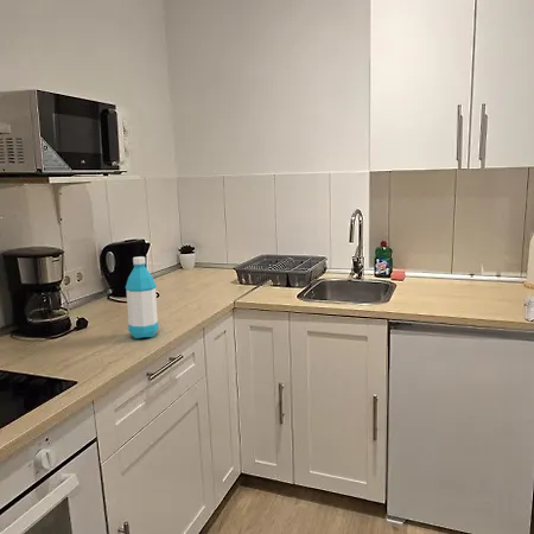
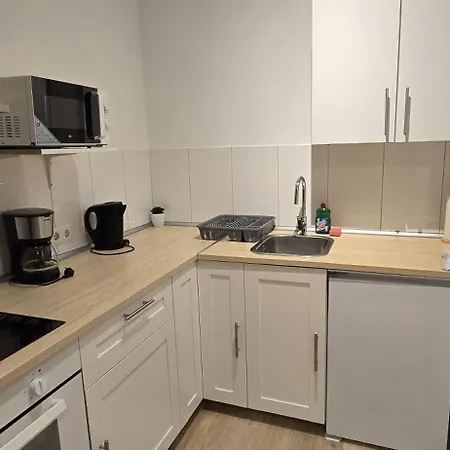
- water bottle (141, 297)
